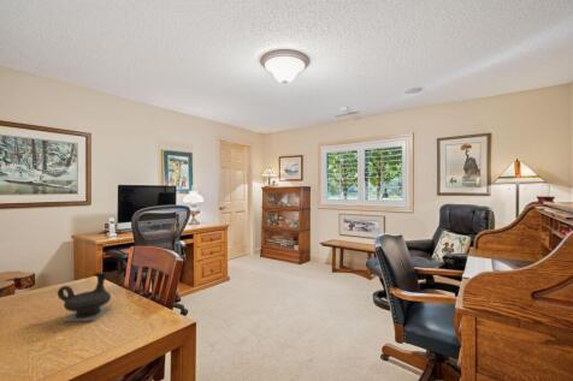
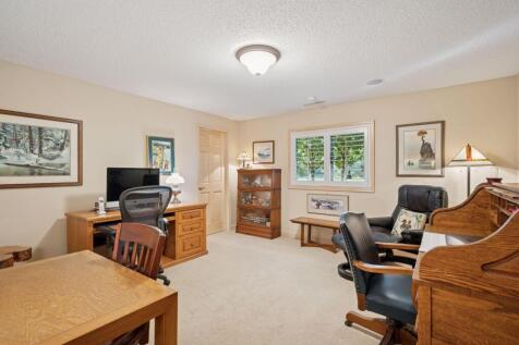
- teapot (85, 294)
